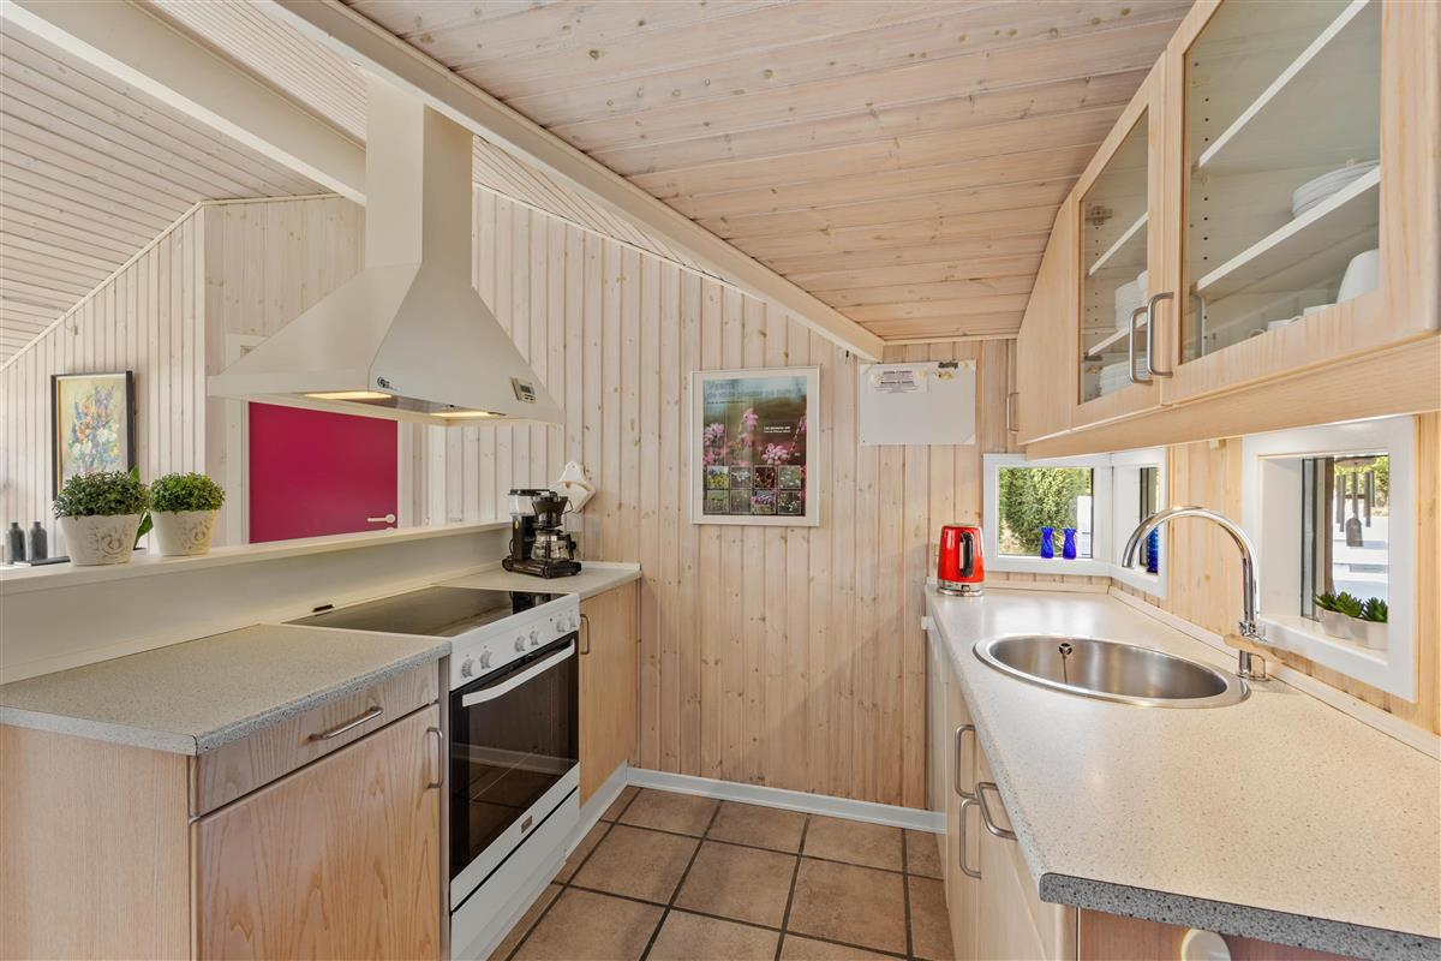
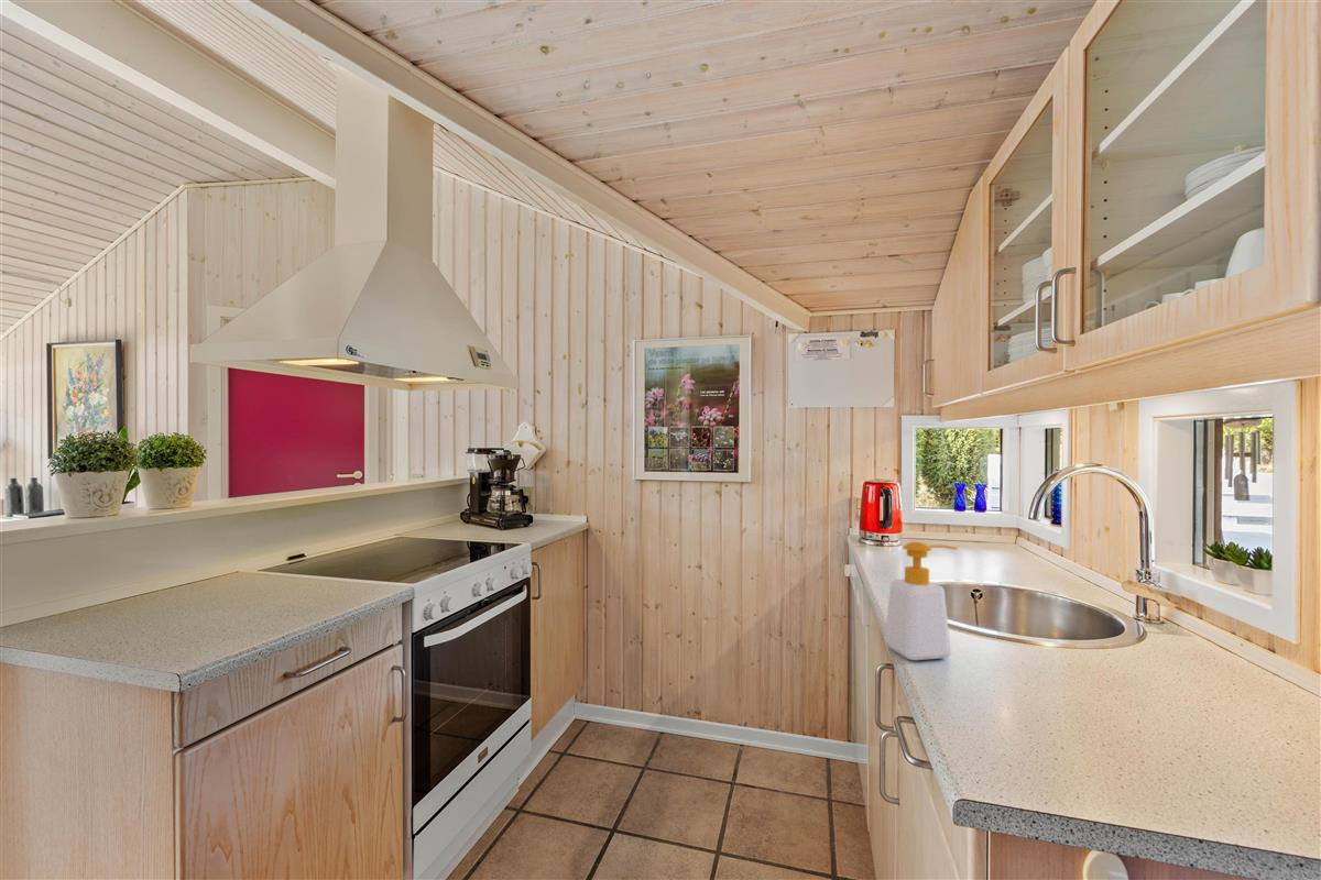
+ soap bottle (926, 596)
